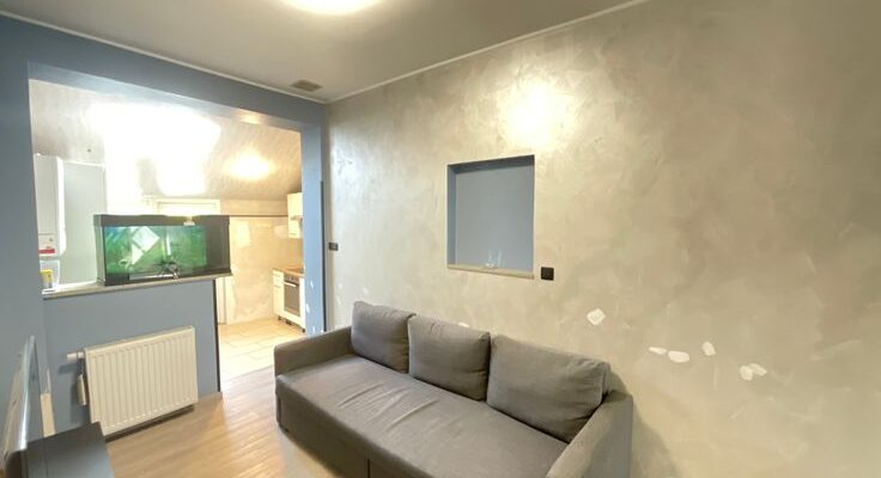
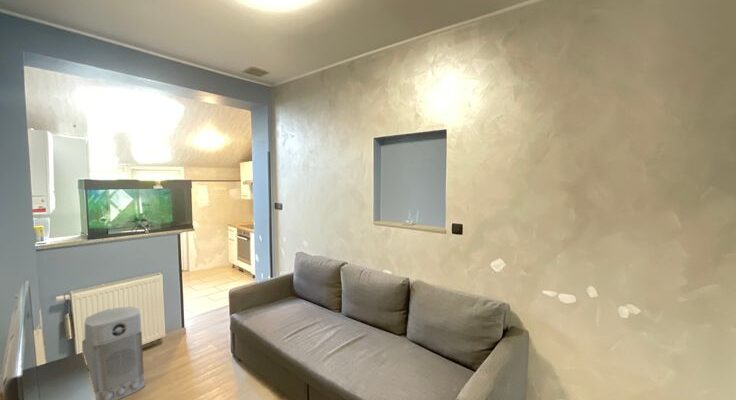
+ air purifier (114, 351)
